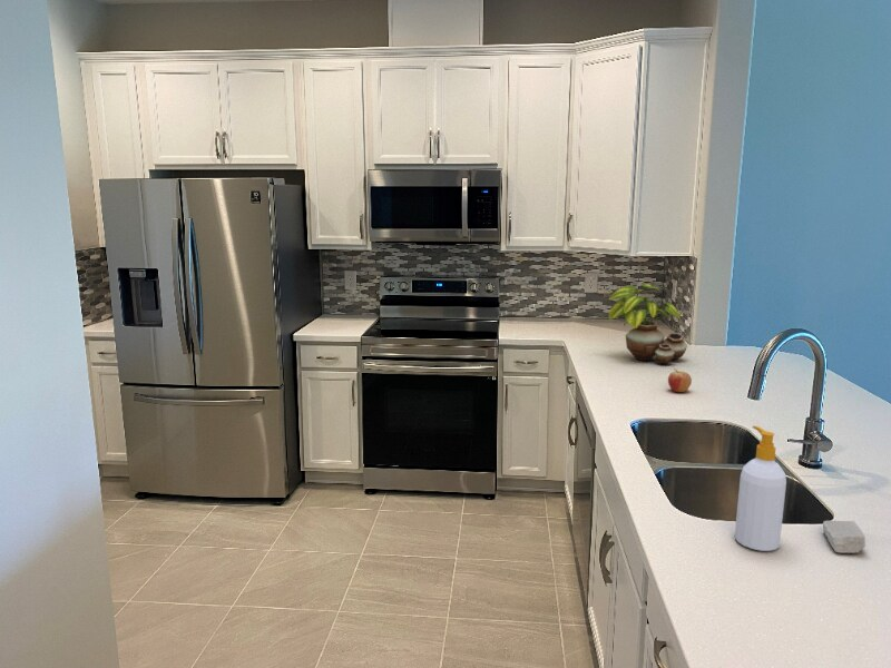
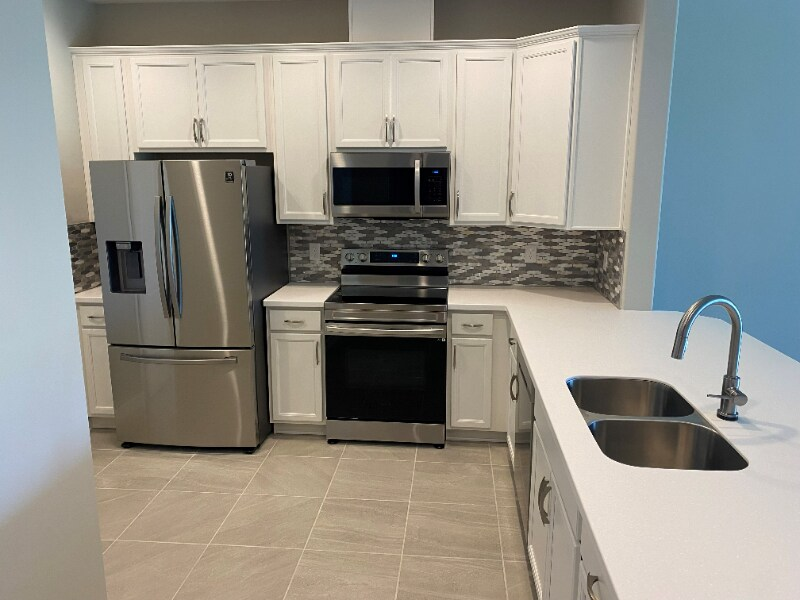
- soap bottle (761, 487)
- soap bar (843, 533)
- potted plant (647, 322)
- fruit (679, 380)
